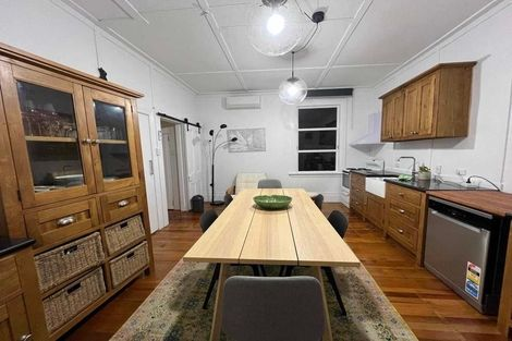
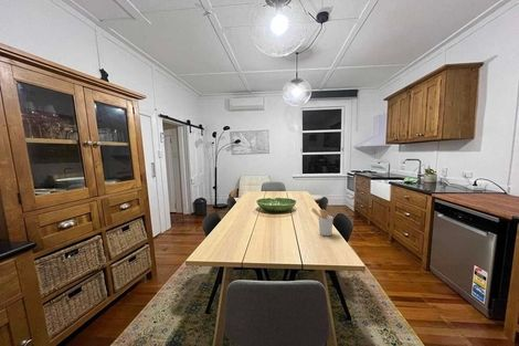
+ utensil holder (321, 220)
